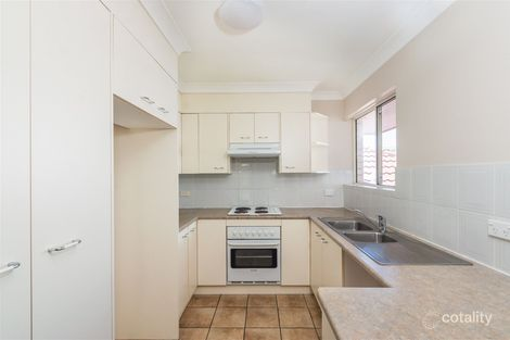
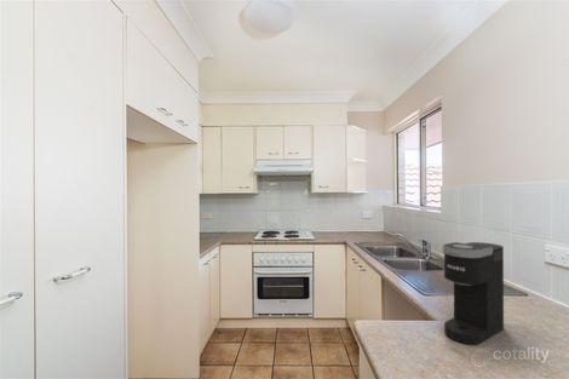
+ coffee maker (473, 287)
